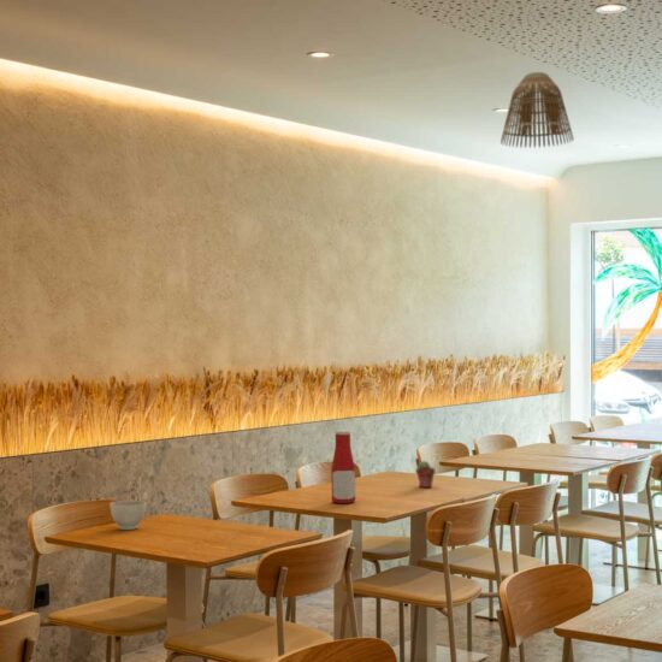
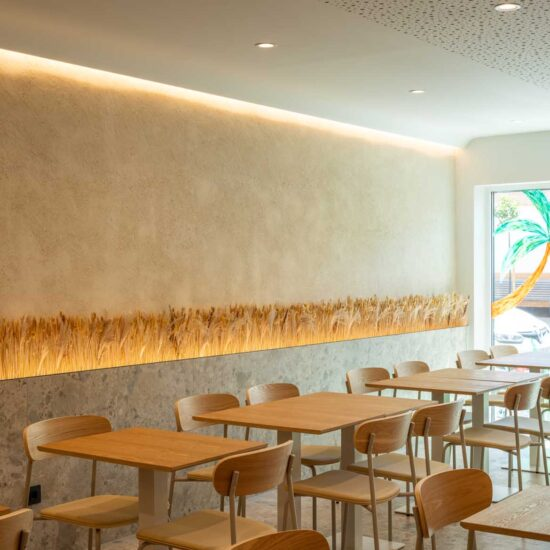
- bottle (343, 466)
- lamp shade (537, 107)
- bowl (128, 515)
- potted succulent (425, 473)
